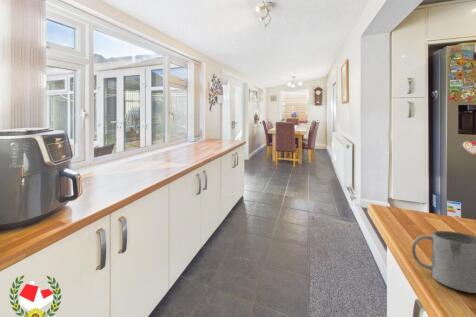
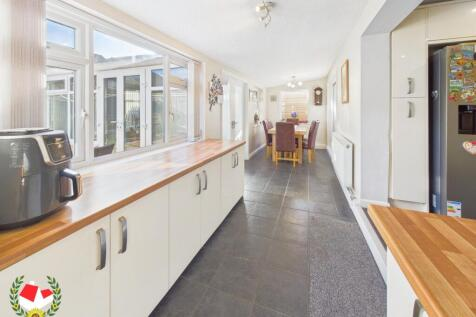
- mug (446, 257)
